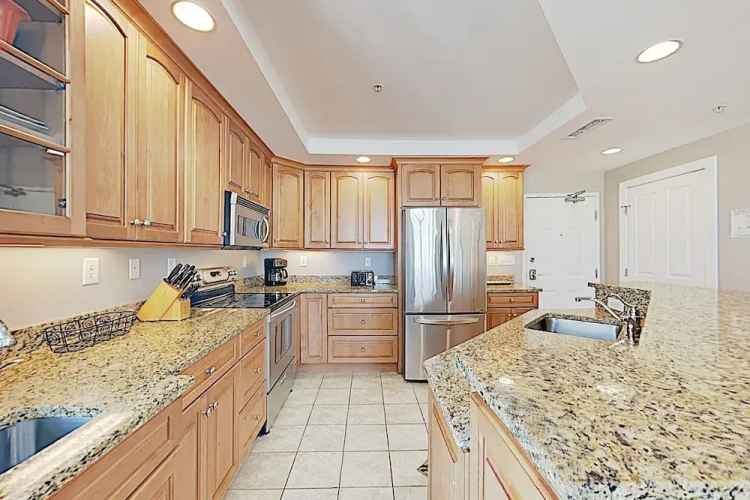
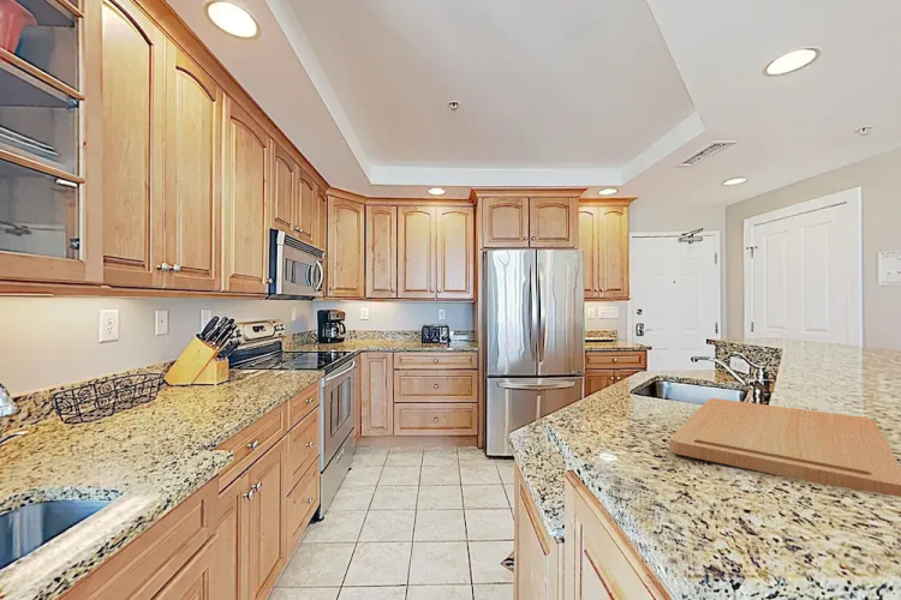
+ cutting board (778, 433)
